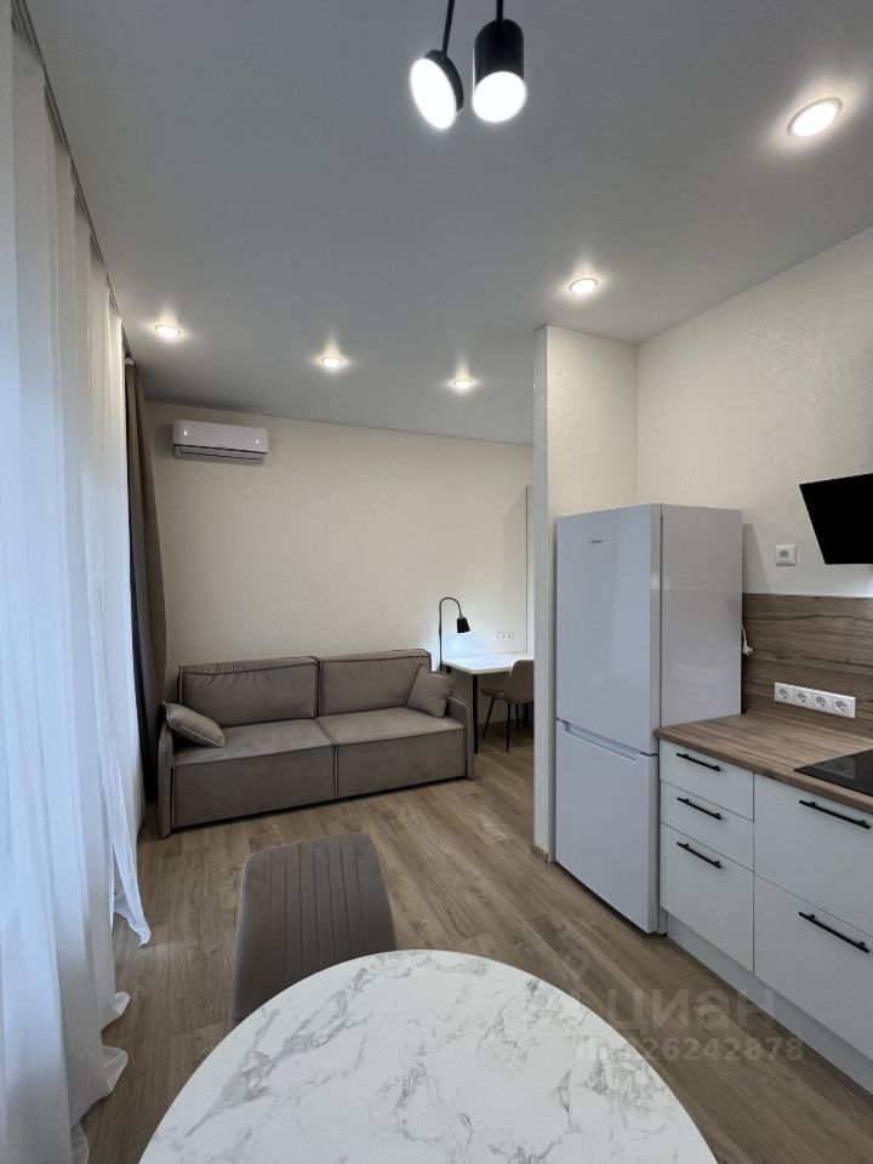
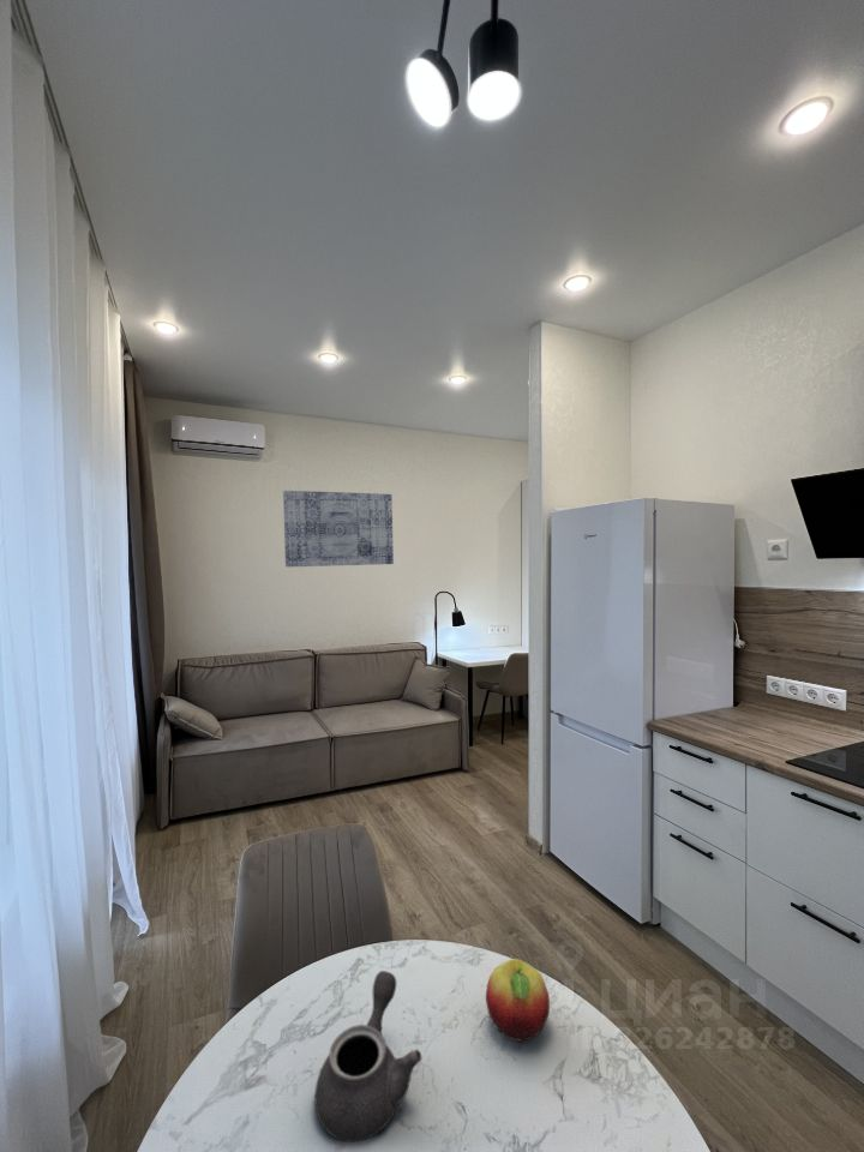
+ fruit (517, 995)
+ teapot (372, 1046)
+ wall art (340, 529)
